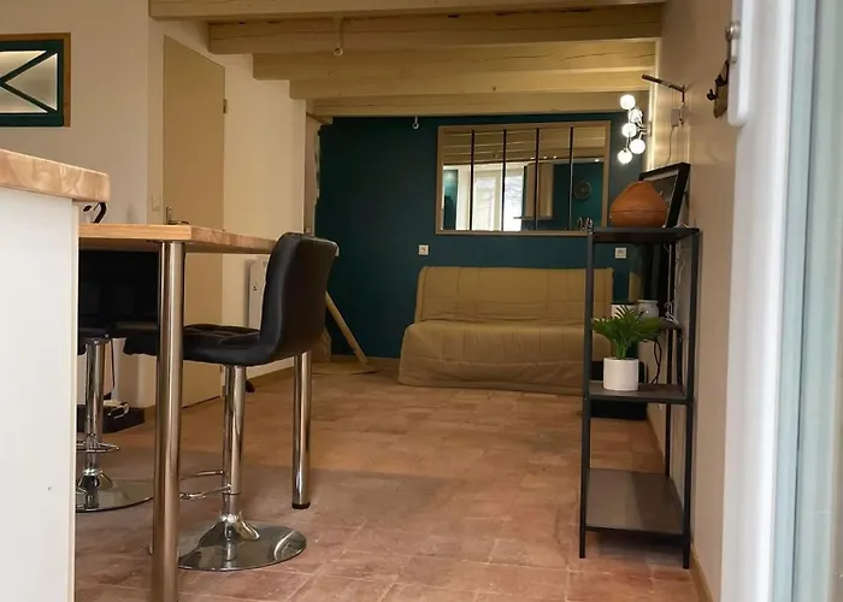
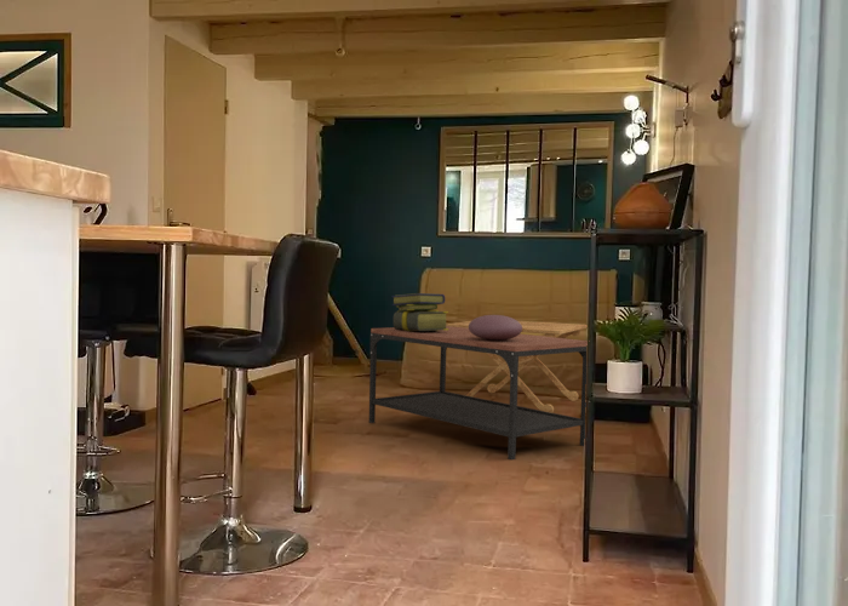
+ side table (518, 362)
+ stack of books (418, 310)
+ coffee table (471, 396)
+ decorative bowl (494, 326)
